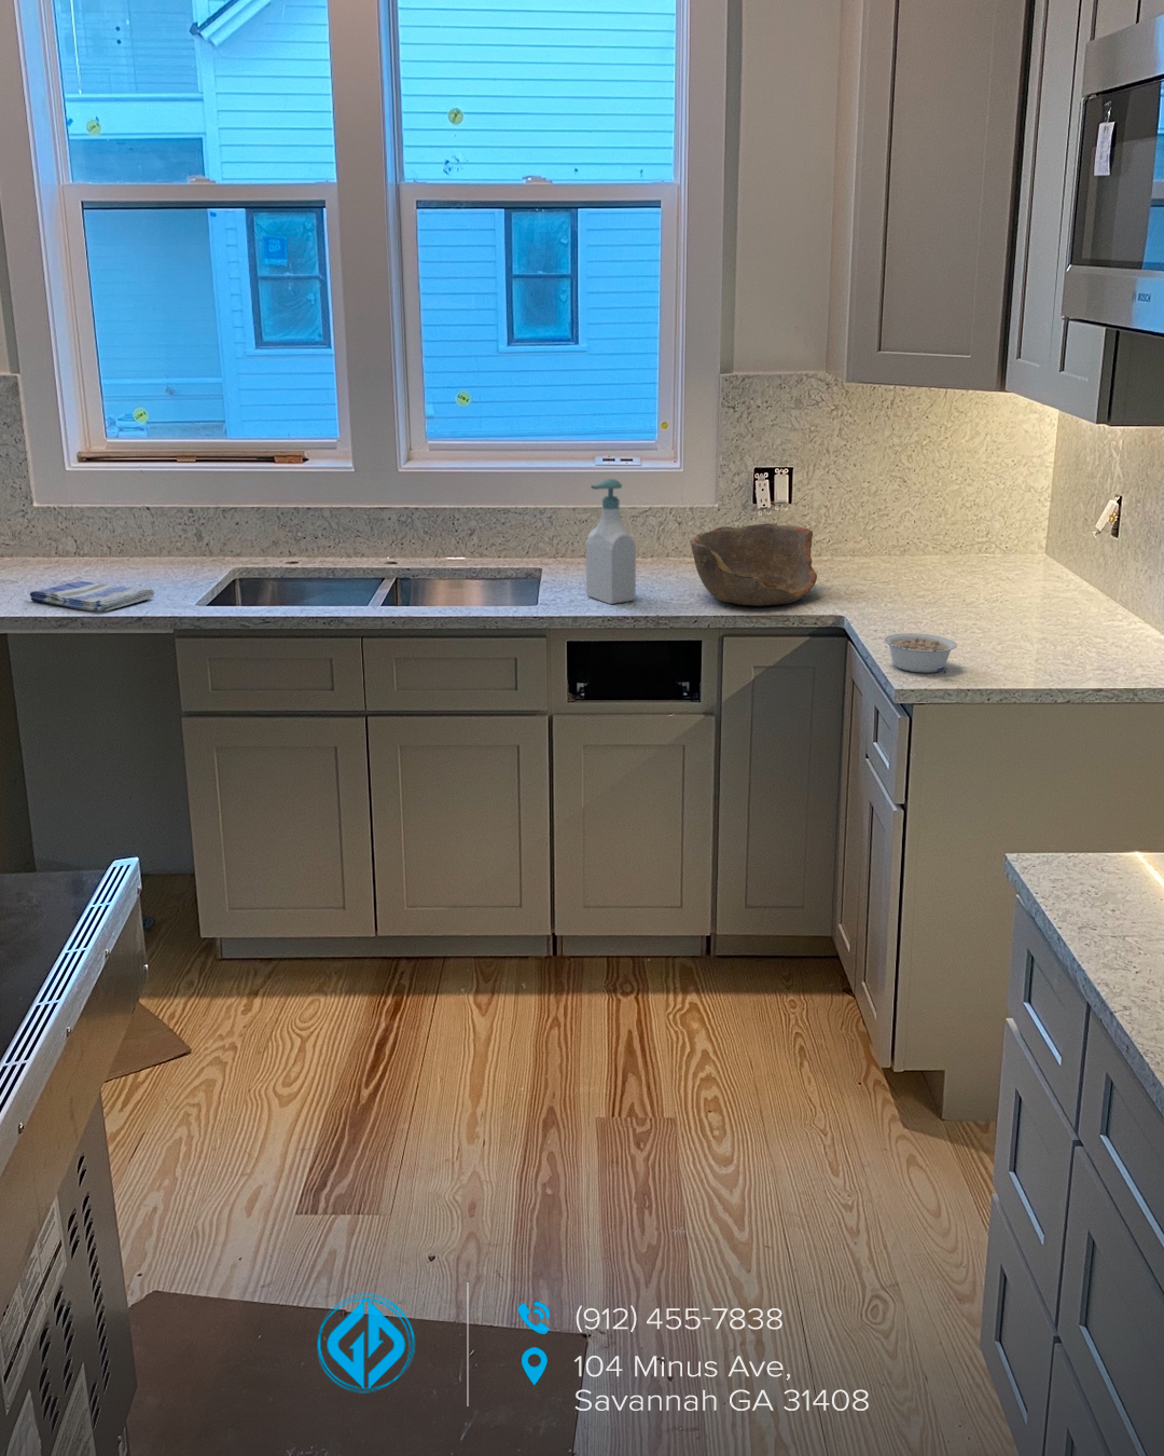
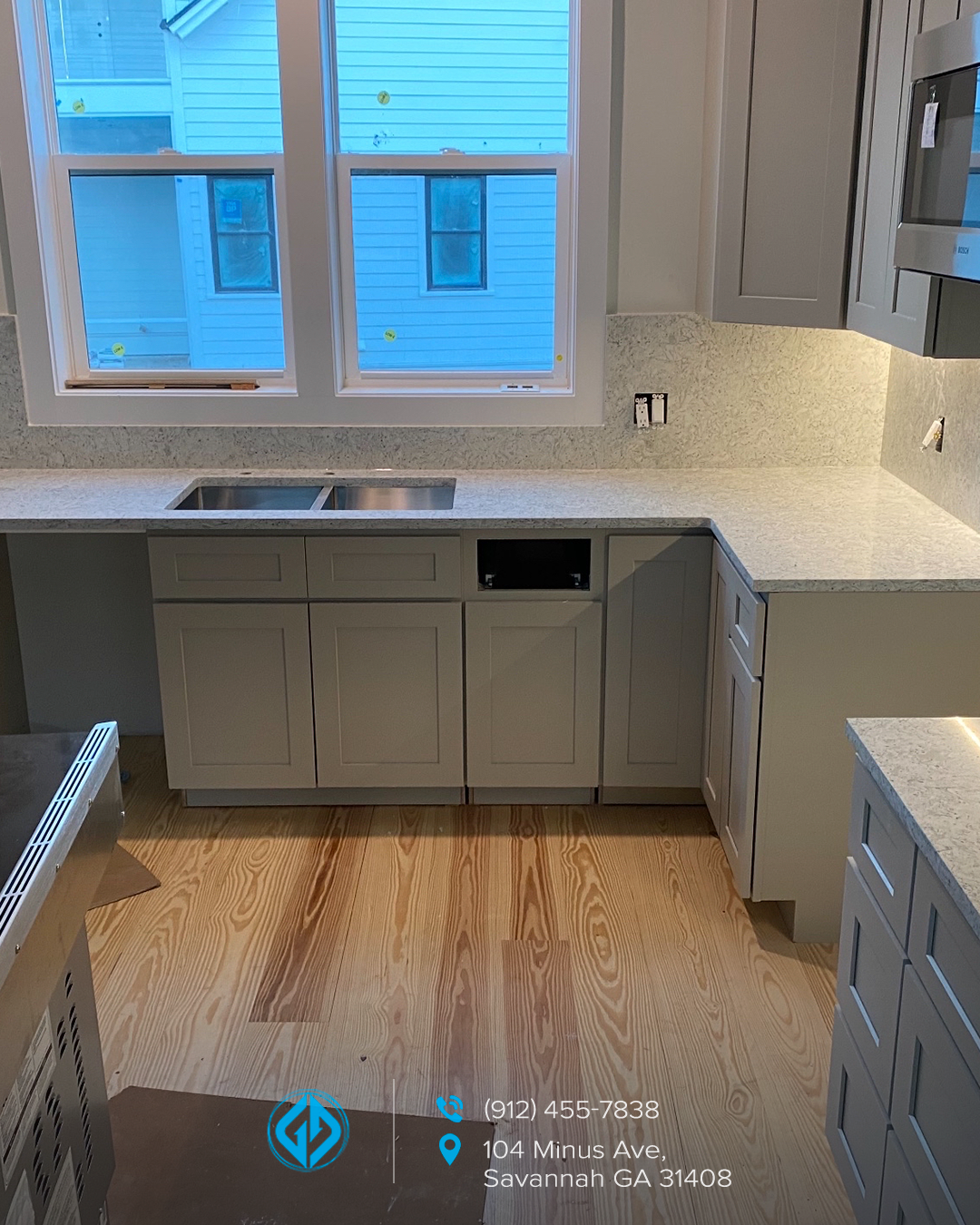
- legume (922, 651)
- bowl (753, 565)
- soap bottle (607, 540)
- dish towel (91, 593)
